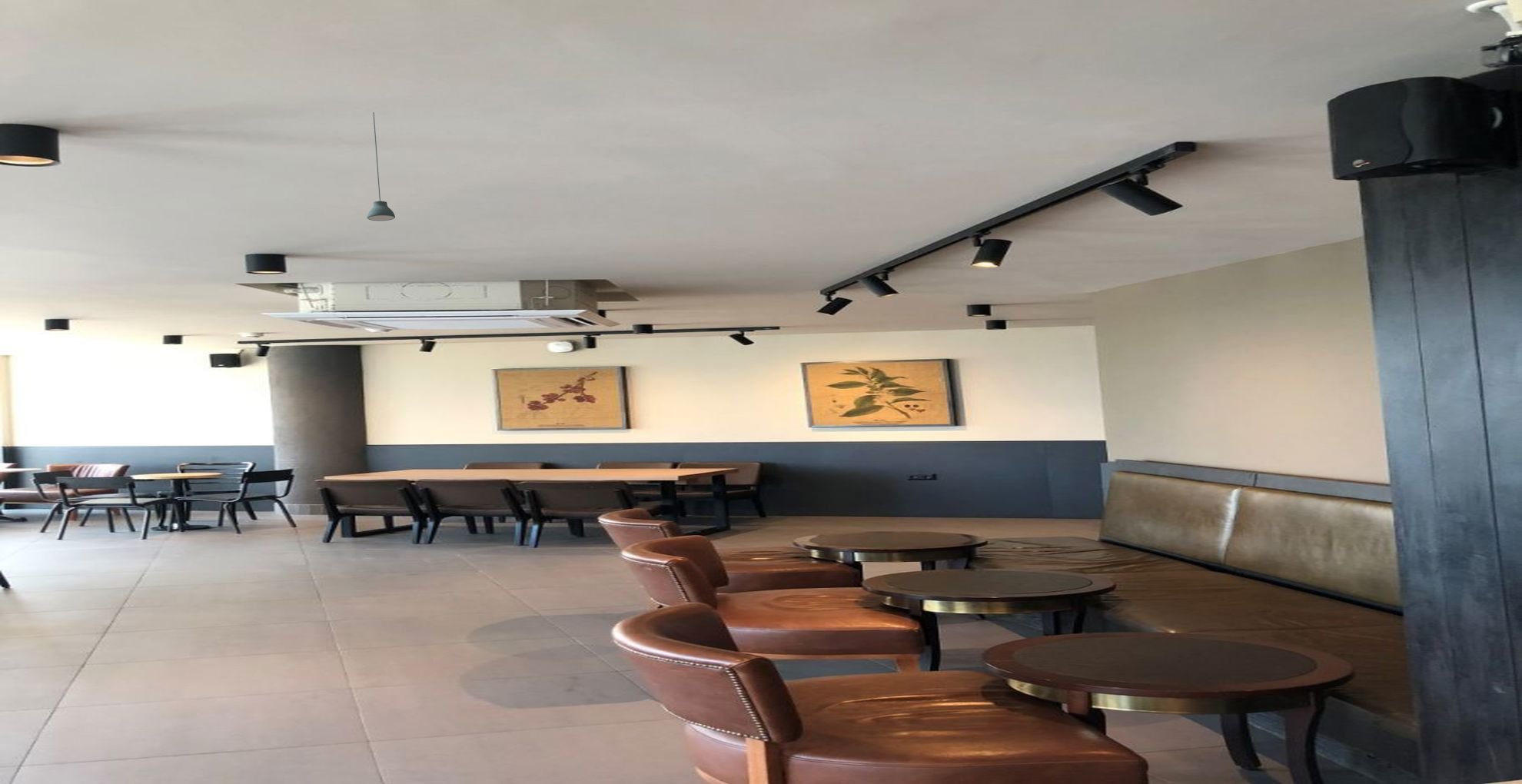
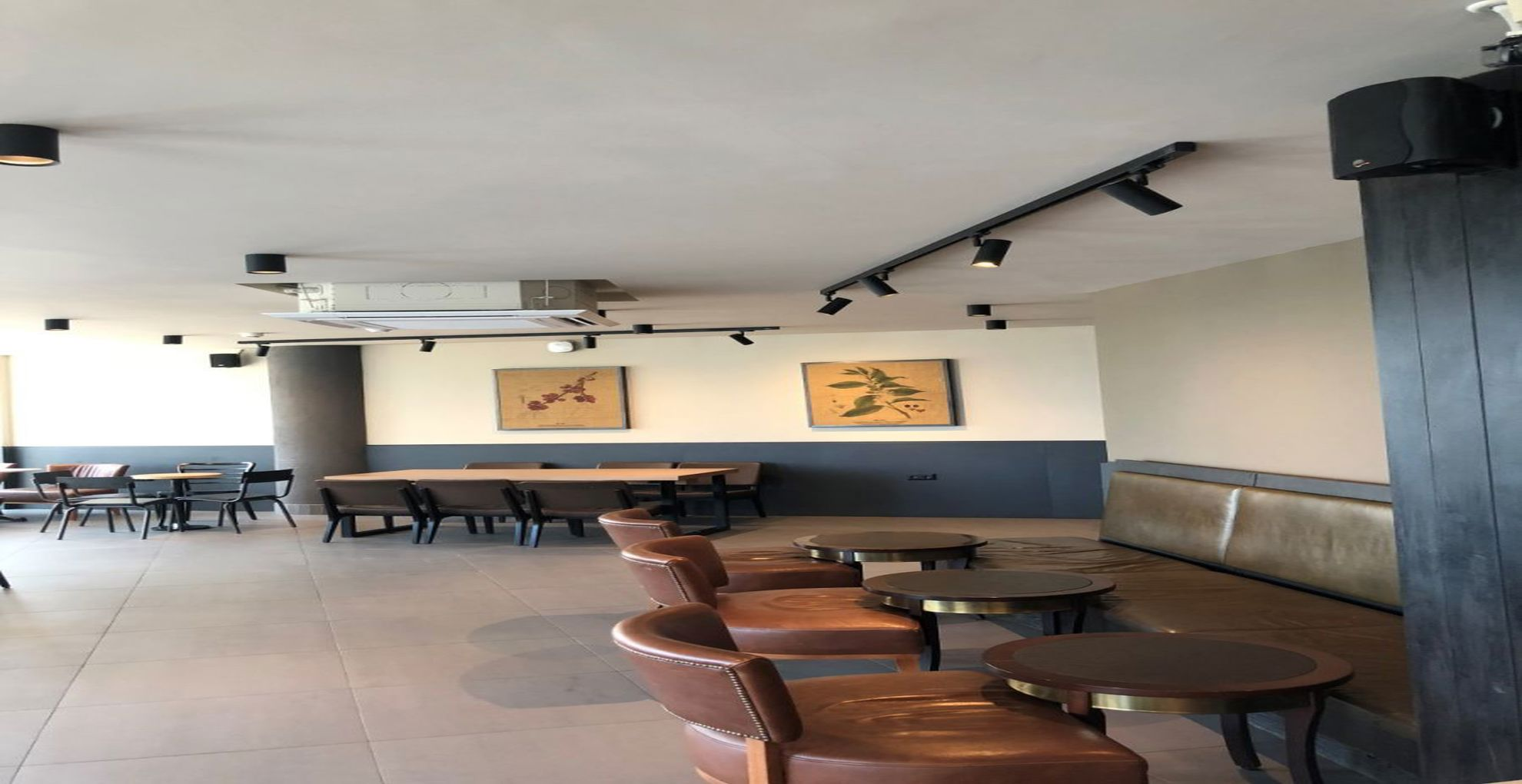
- pendant light (377, 164)
